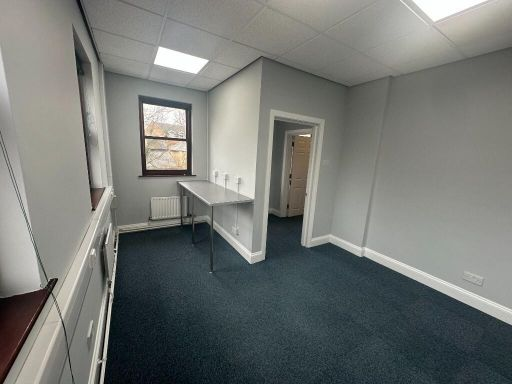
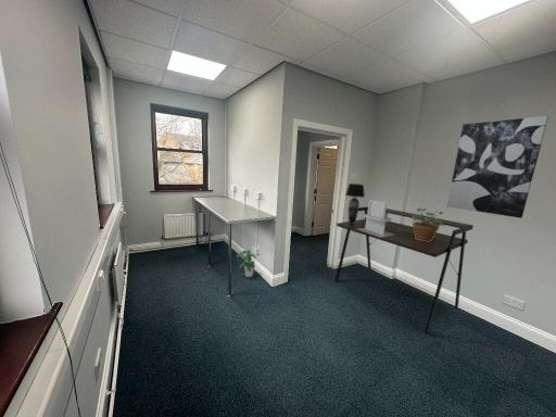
+ desk (396, 244)
+ letter holder (377, 216)
+ wall art (490, 167)
+ potted plant (247, 263)
+ table lamp (353, 203)
+ potted plant (426, 225)
